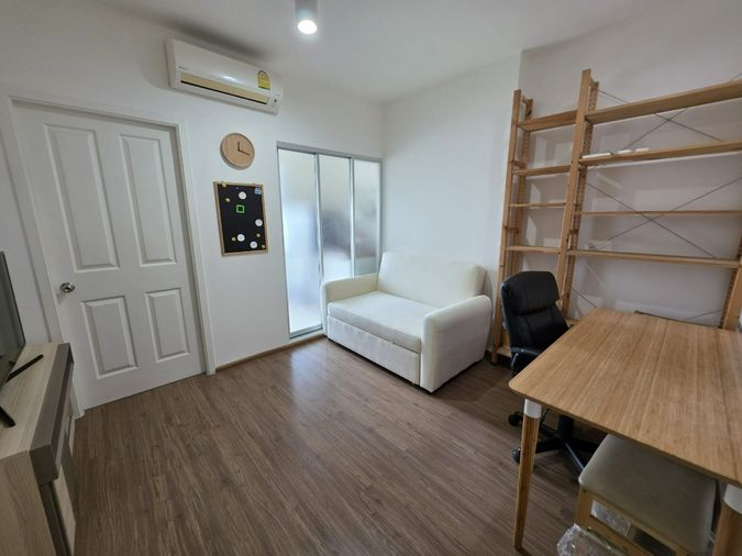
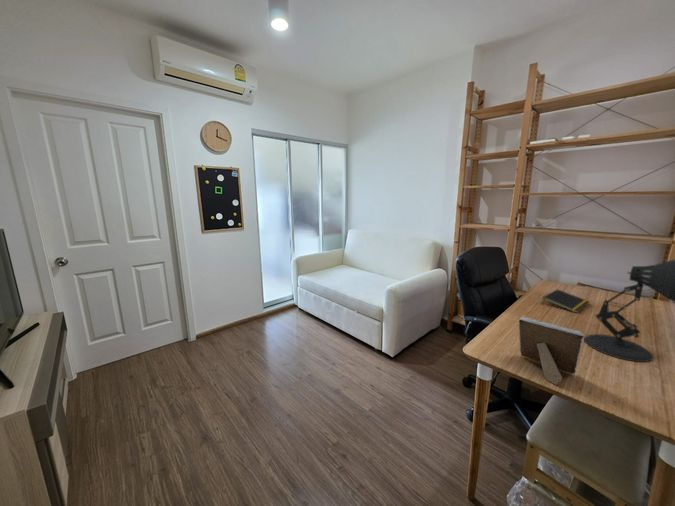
+ desk lamp (629, 303)
+ notepad (566, 300)
+ picture frame (548, 345)
